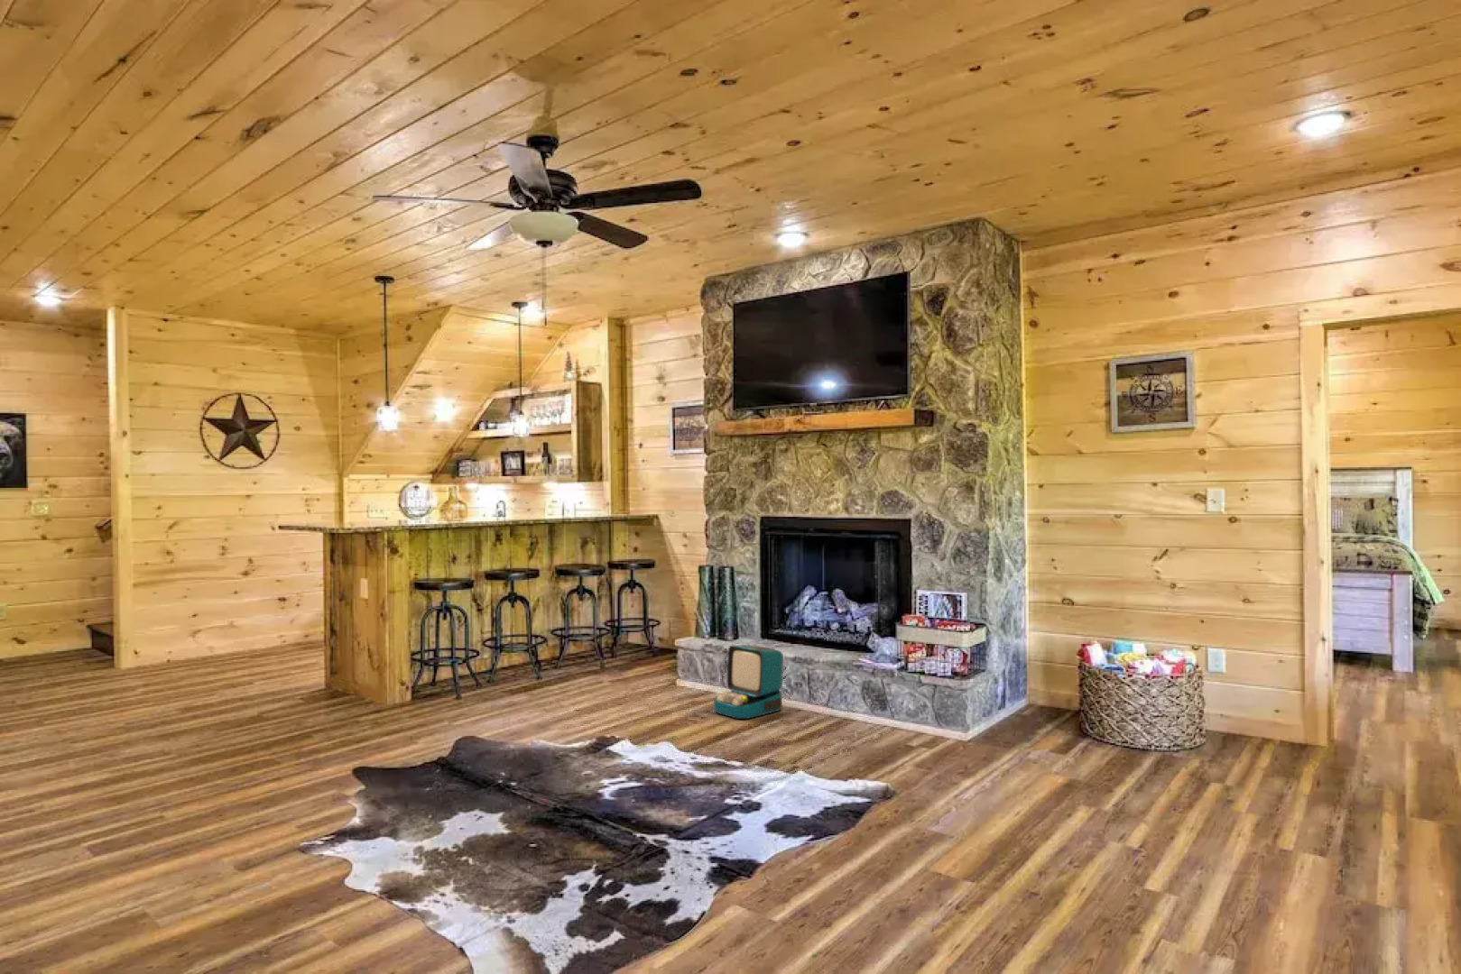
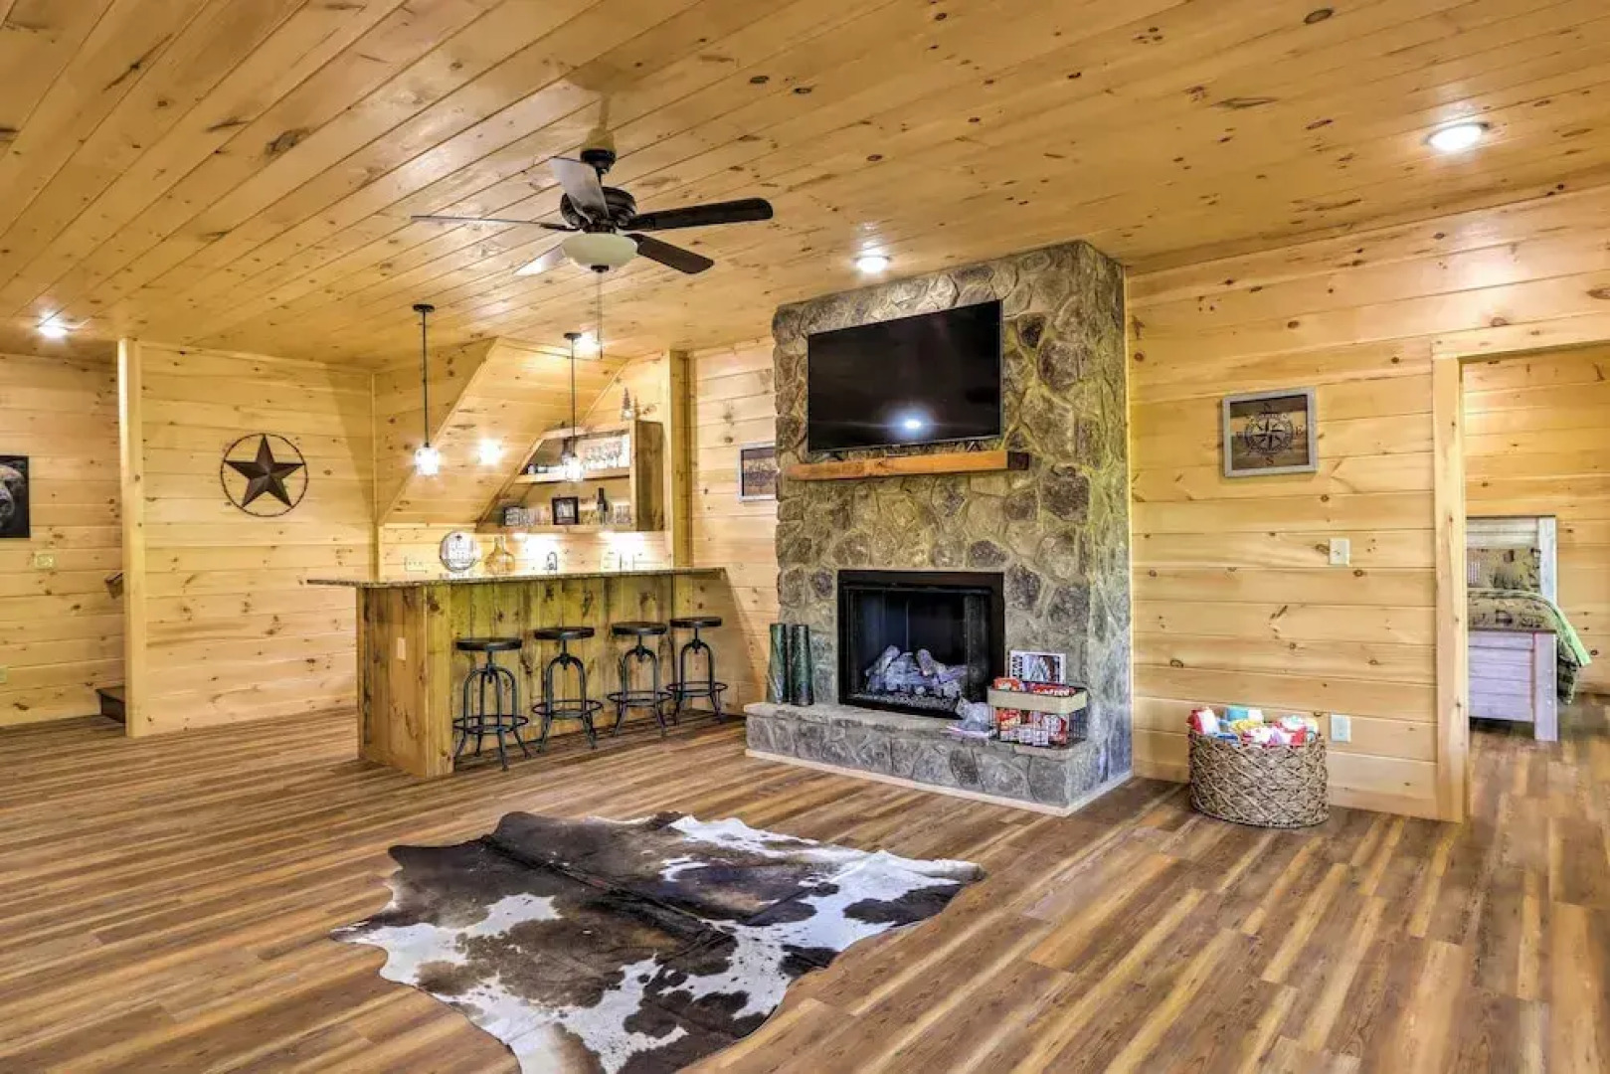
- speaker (748, 678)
